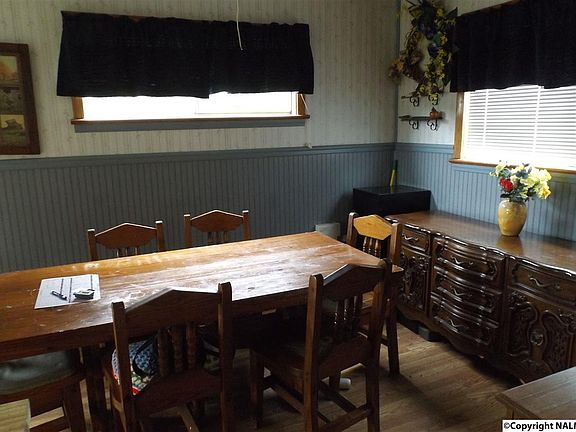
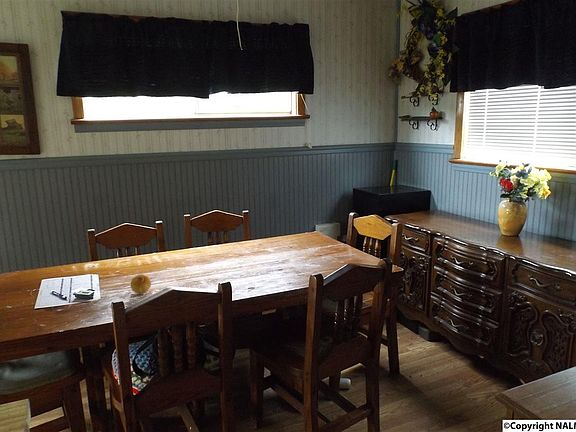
+ fruit (140, 283)
